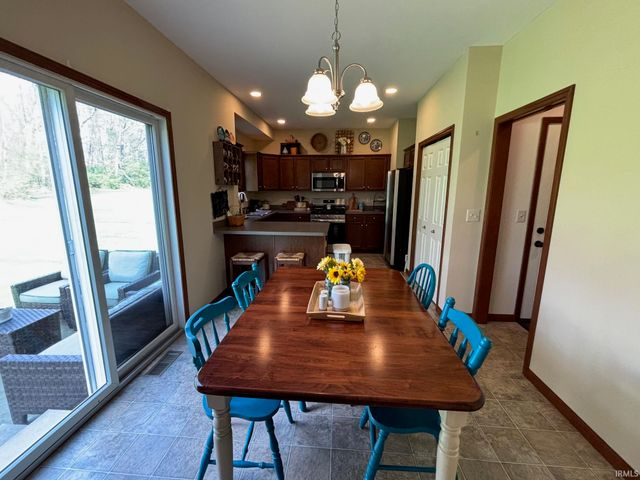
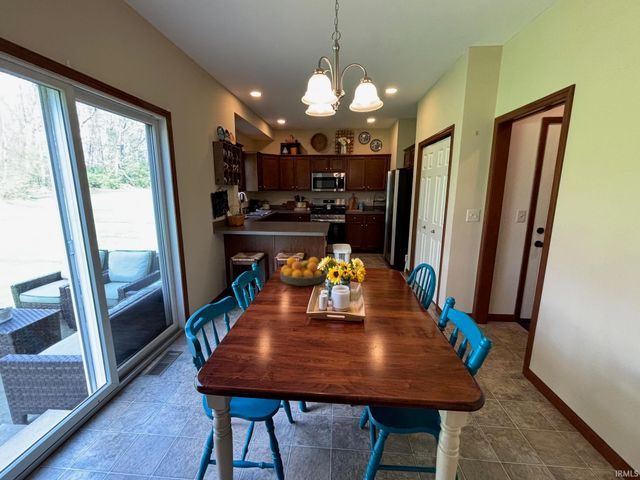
+ fruit bowl (303, 268)
